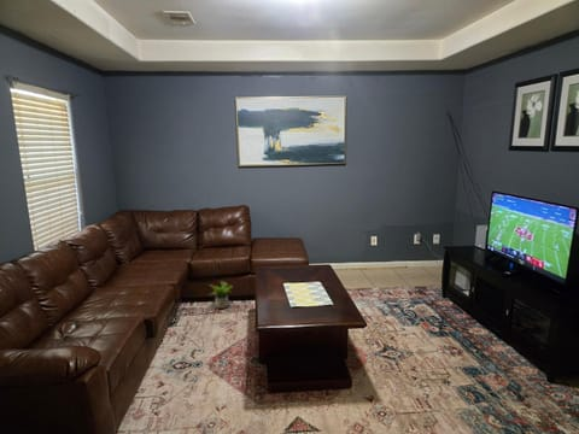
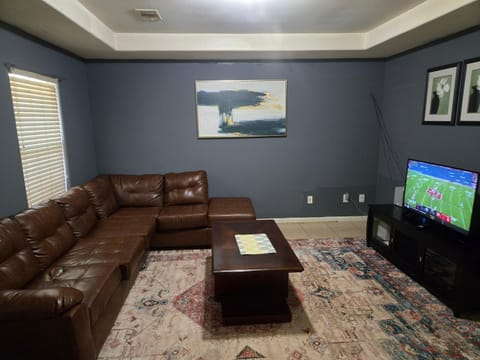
- potted plant (221, 294)
